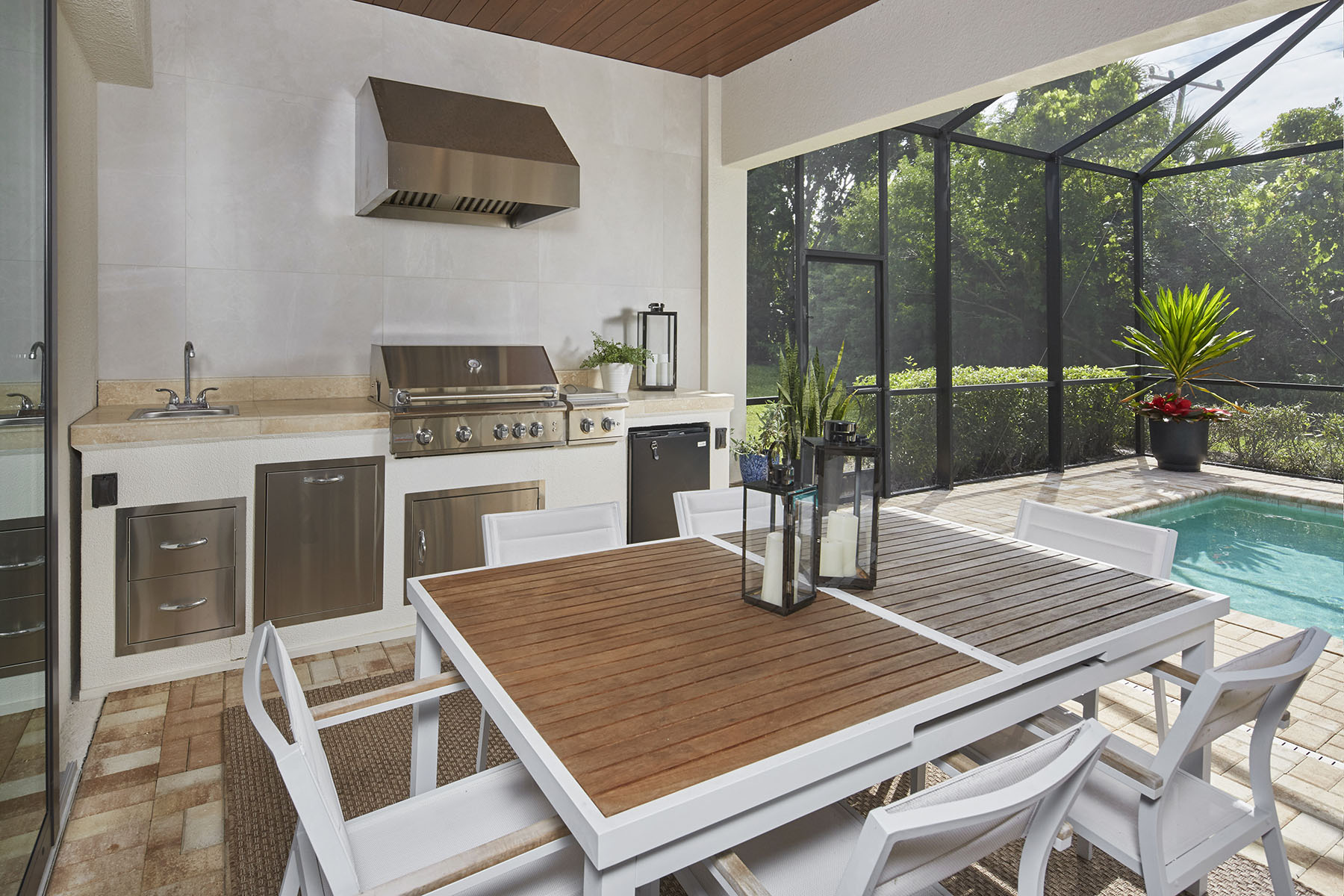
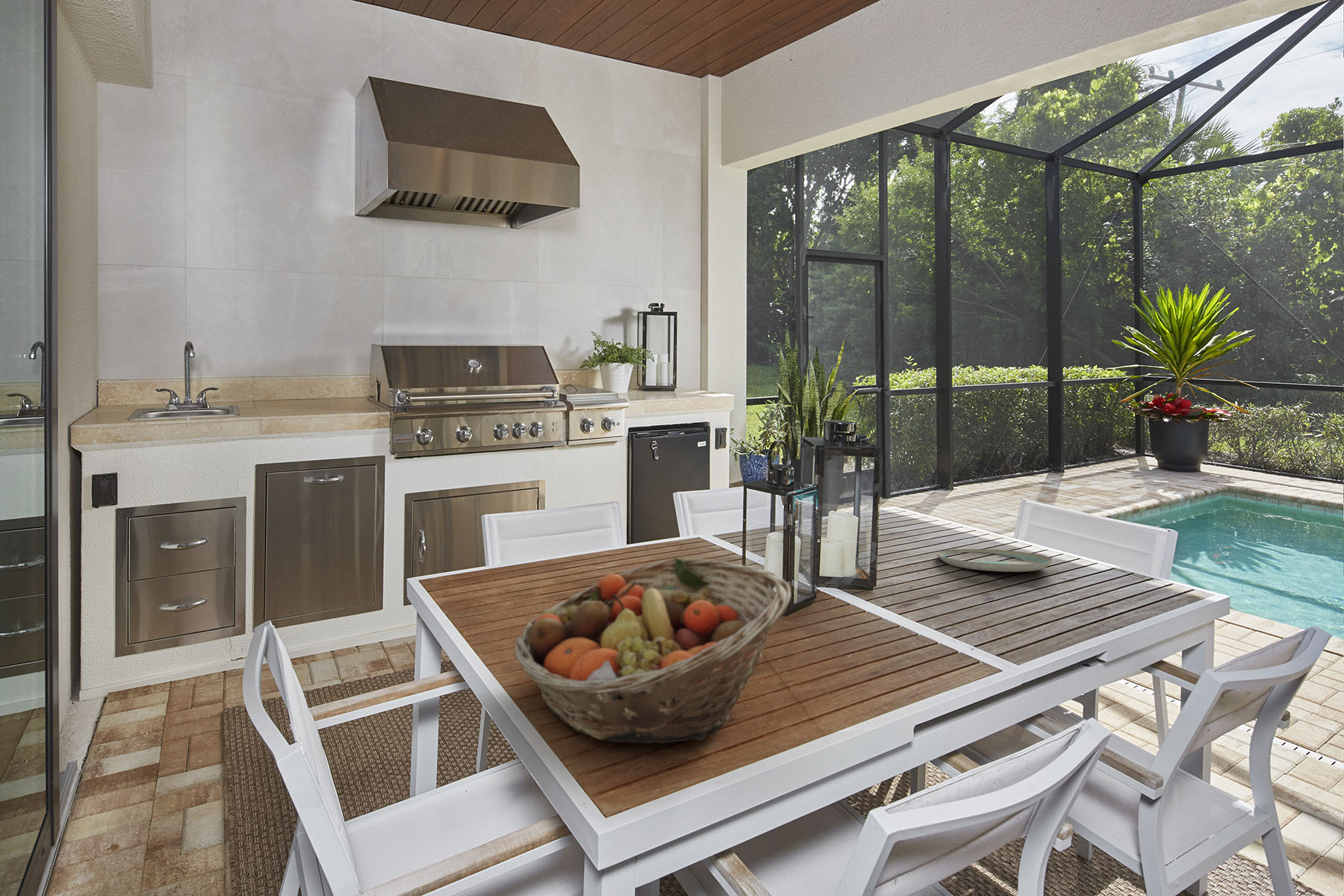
+ plate (993, 561)
+ fruit basket (649, 638)
